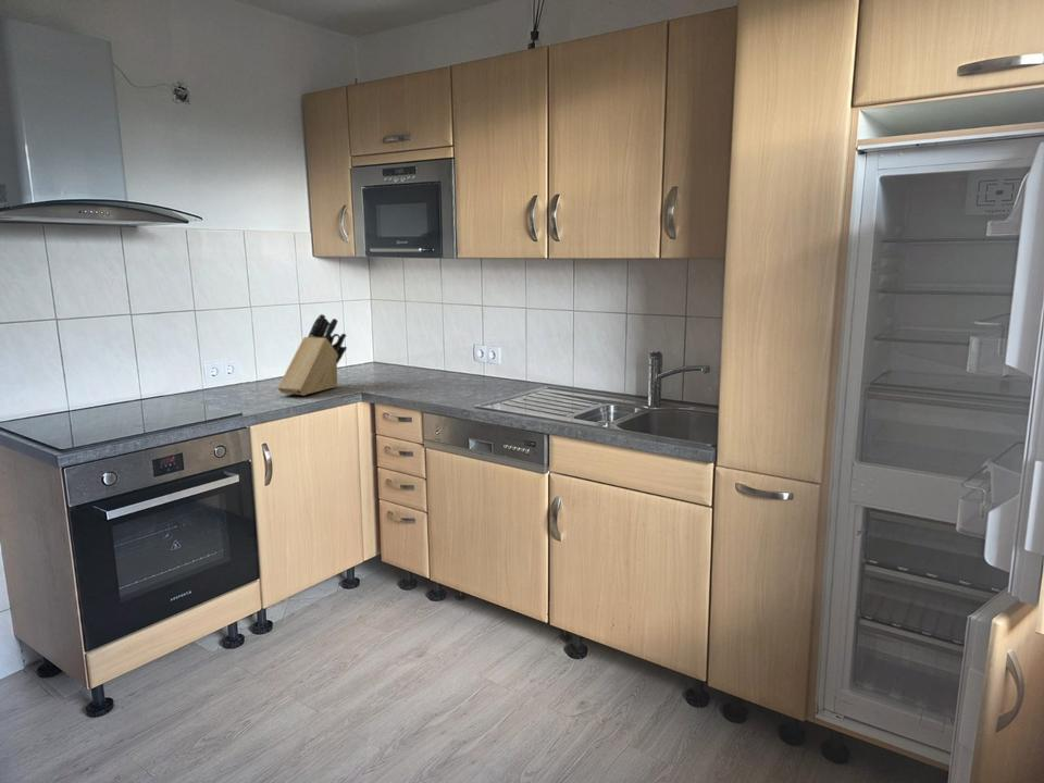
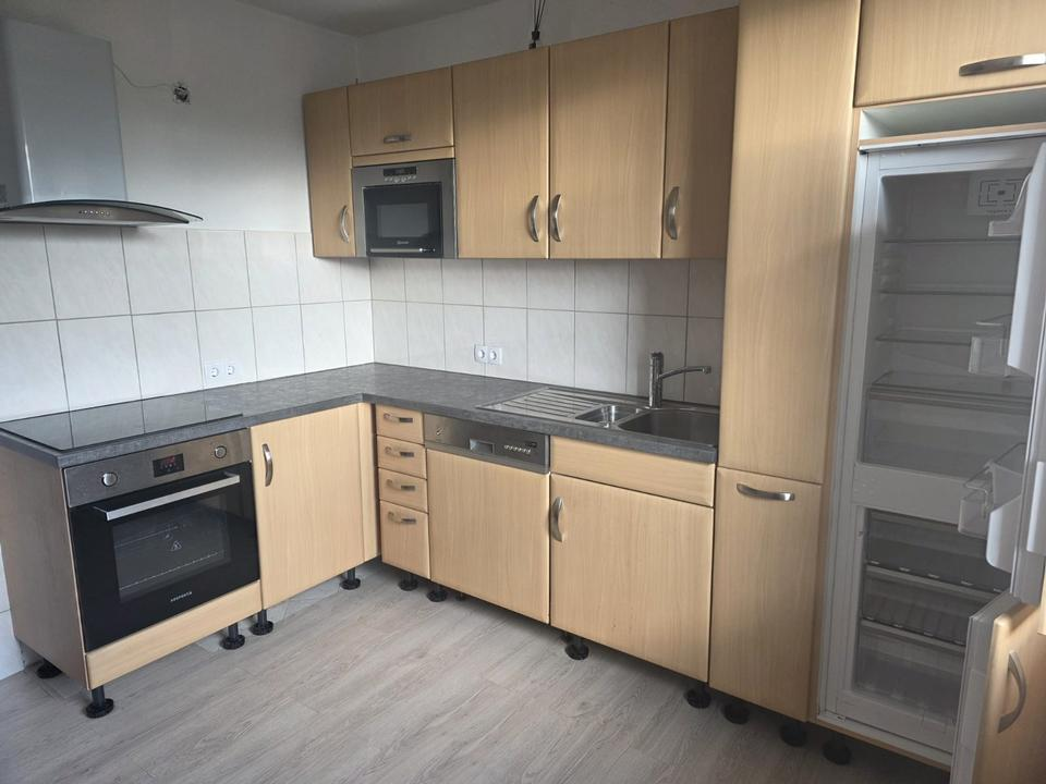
- knife block (313, 352)
